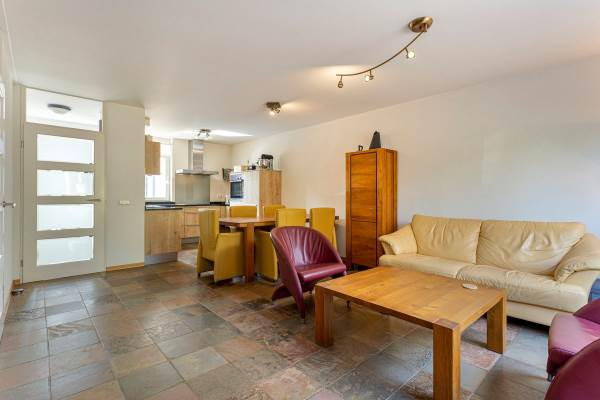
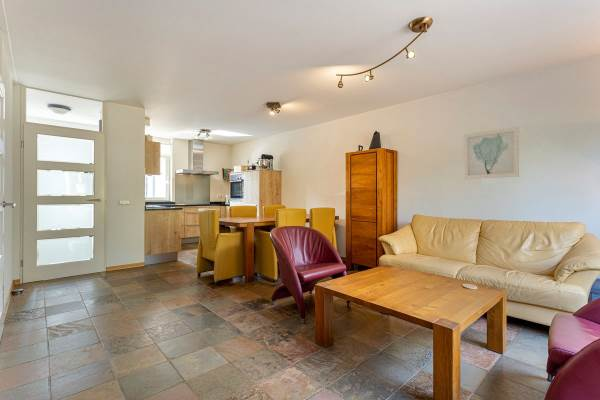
+ wall art (489, 154)
